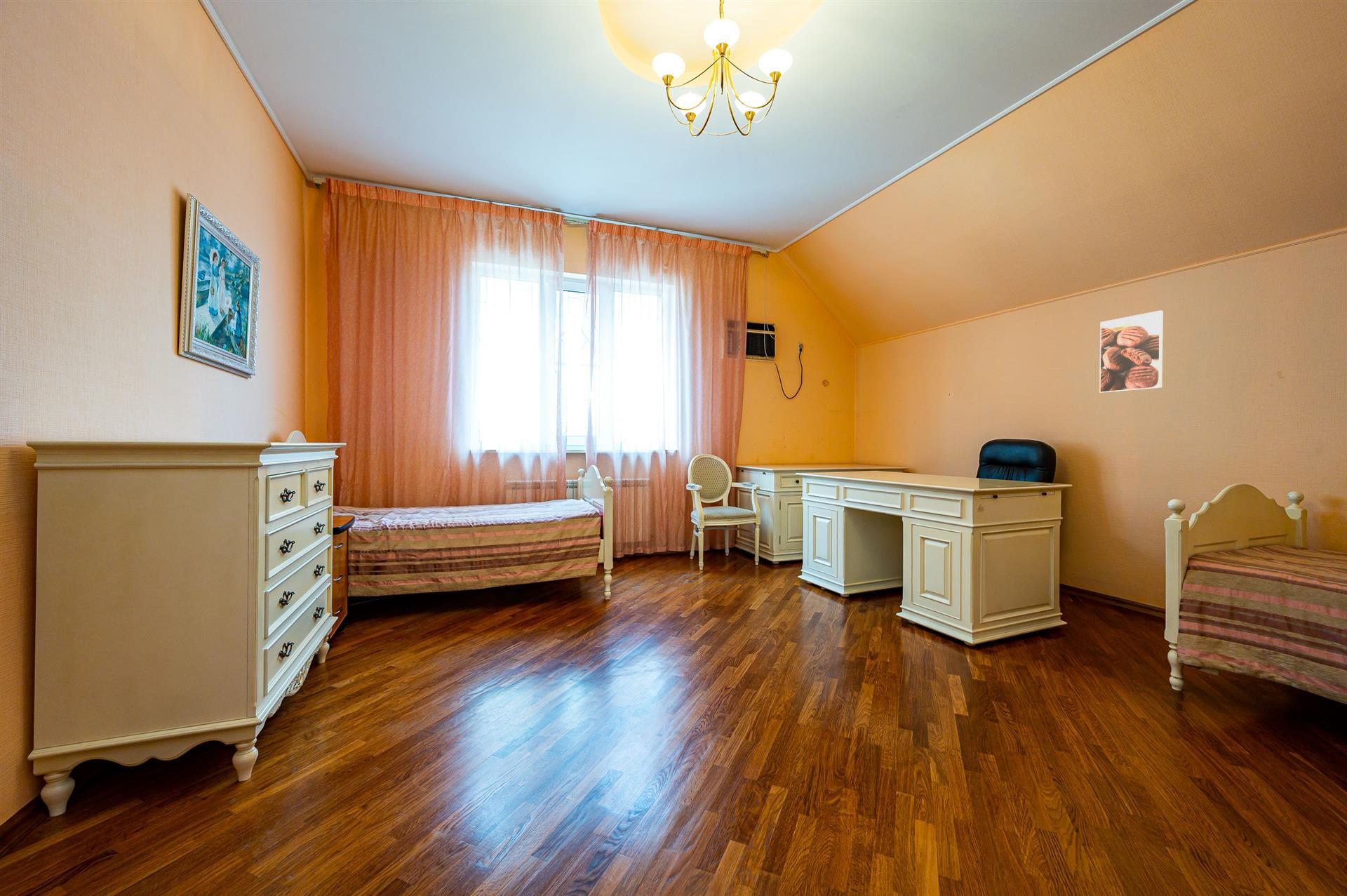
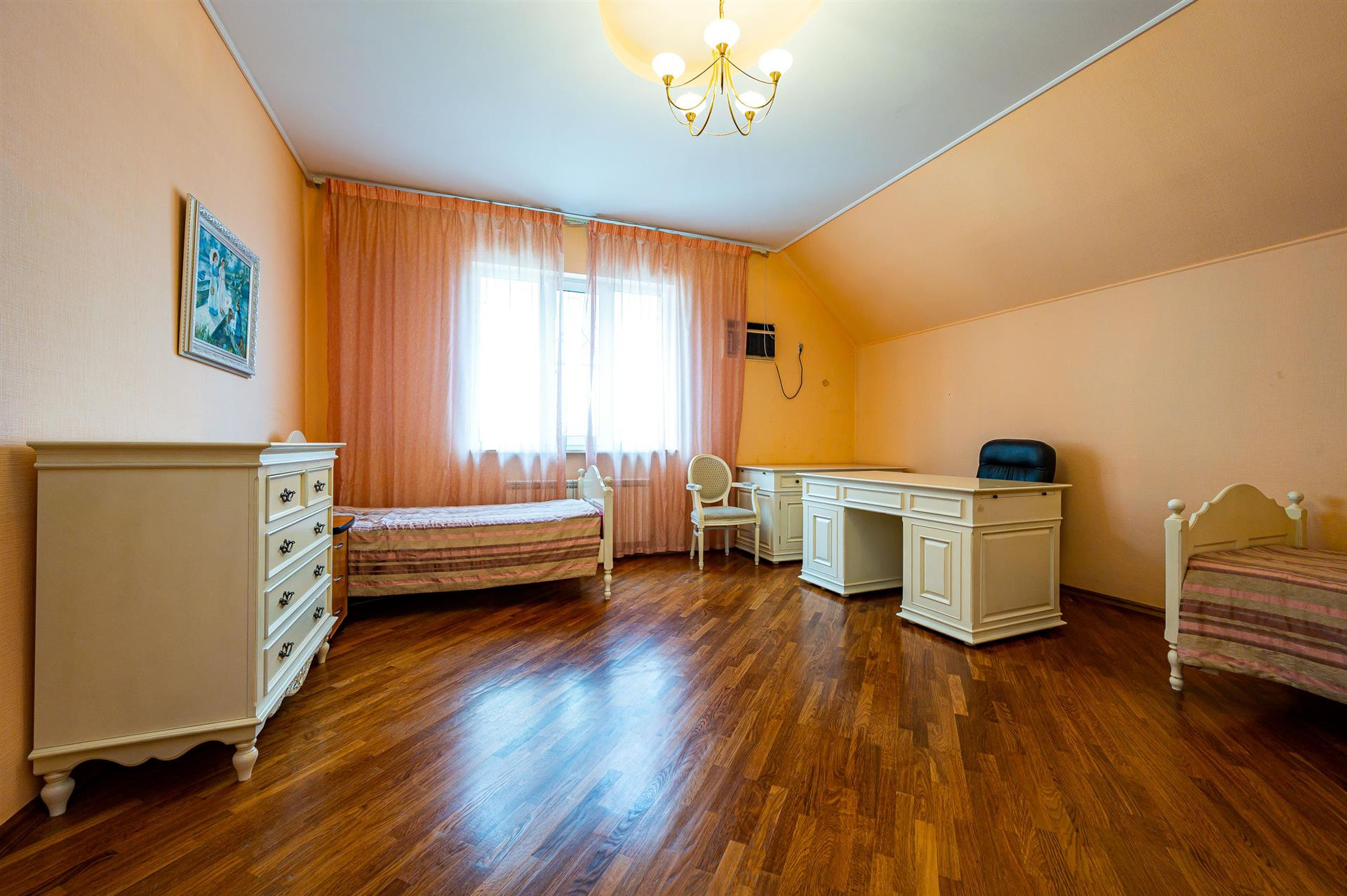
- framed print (1130, 353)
